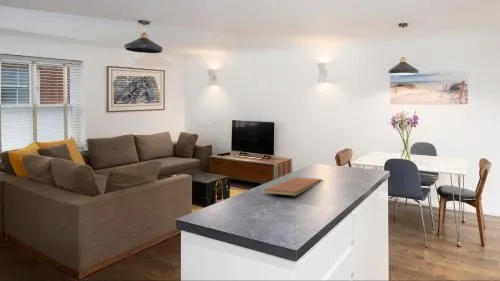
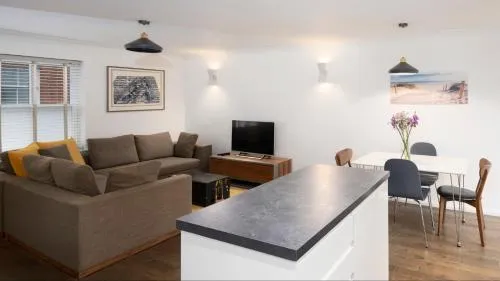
- chopping board (295, 185)
